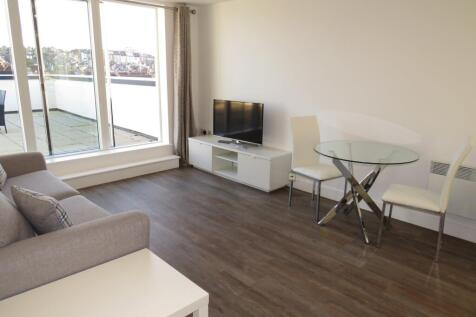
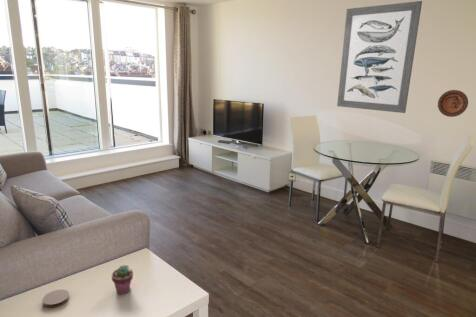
+ decorative plate (452, 103)
+ coaster (56, 298)
+ wall art (375, 59)
+ potted succulent (122, 278)
